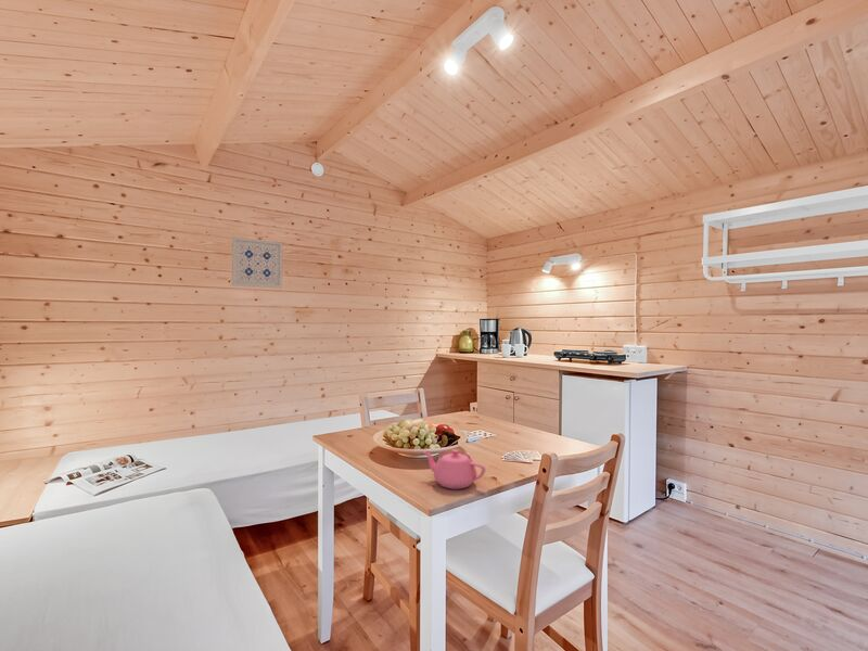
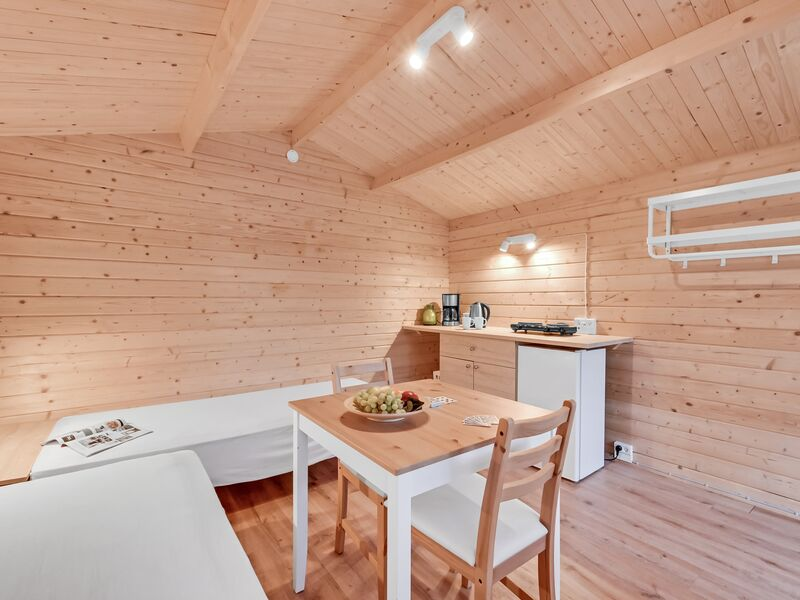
- teapot (452, 465)
- wall art (257, 263)
